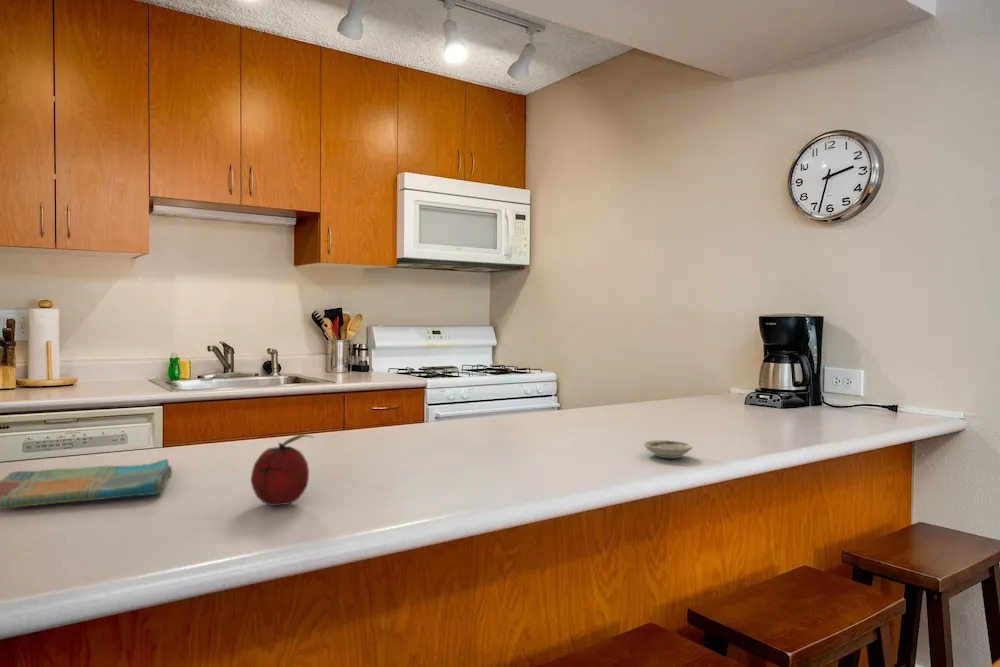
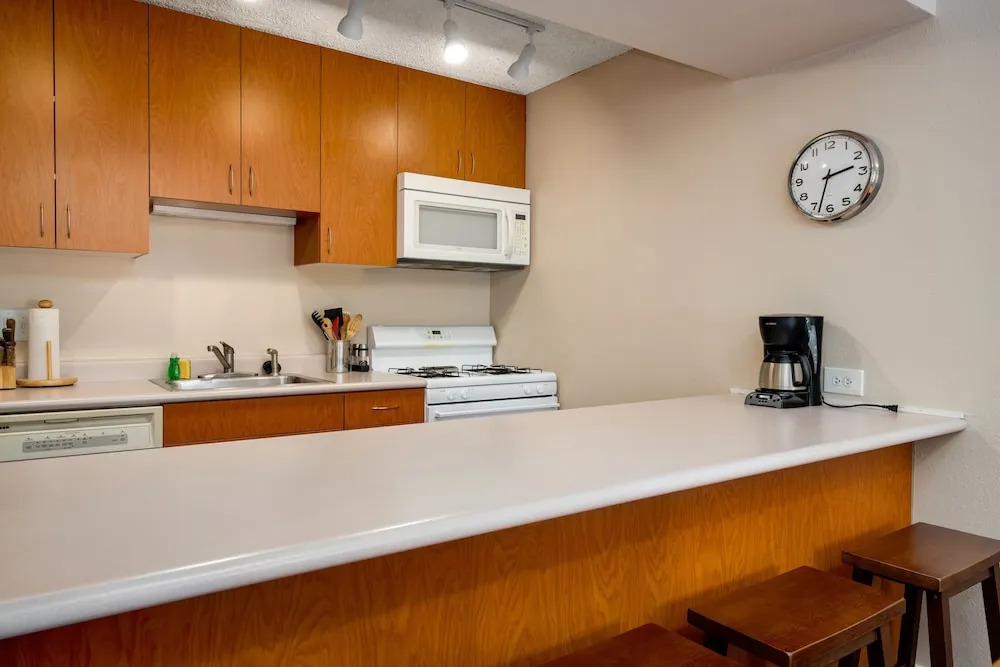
- fruit (283, 469)
- saucer (667, 449)
- dish towel (83, 482)
